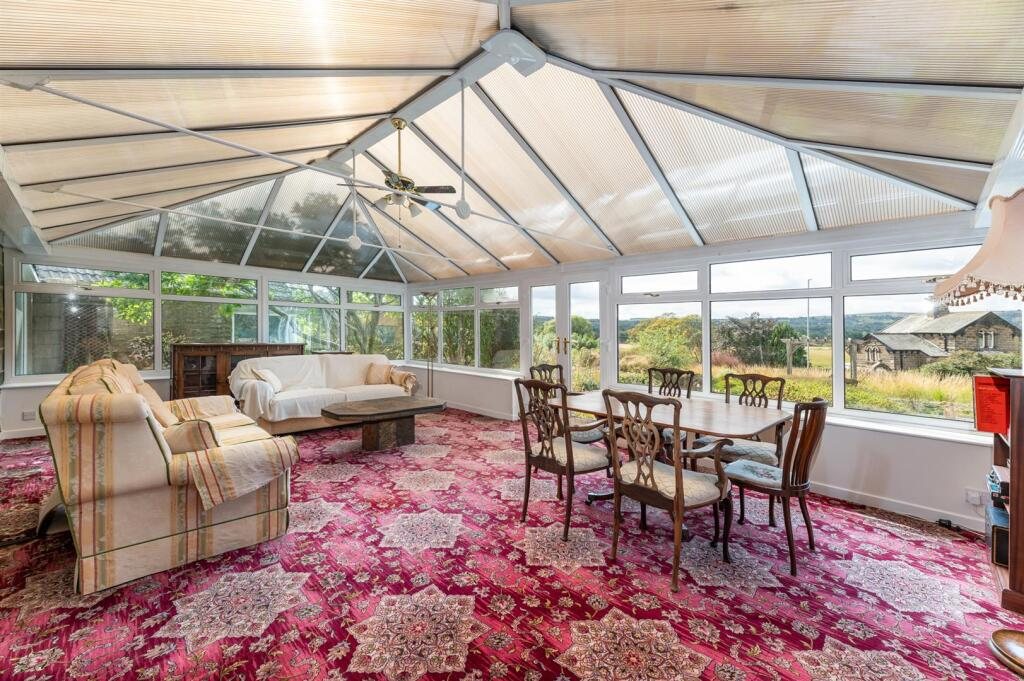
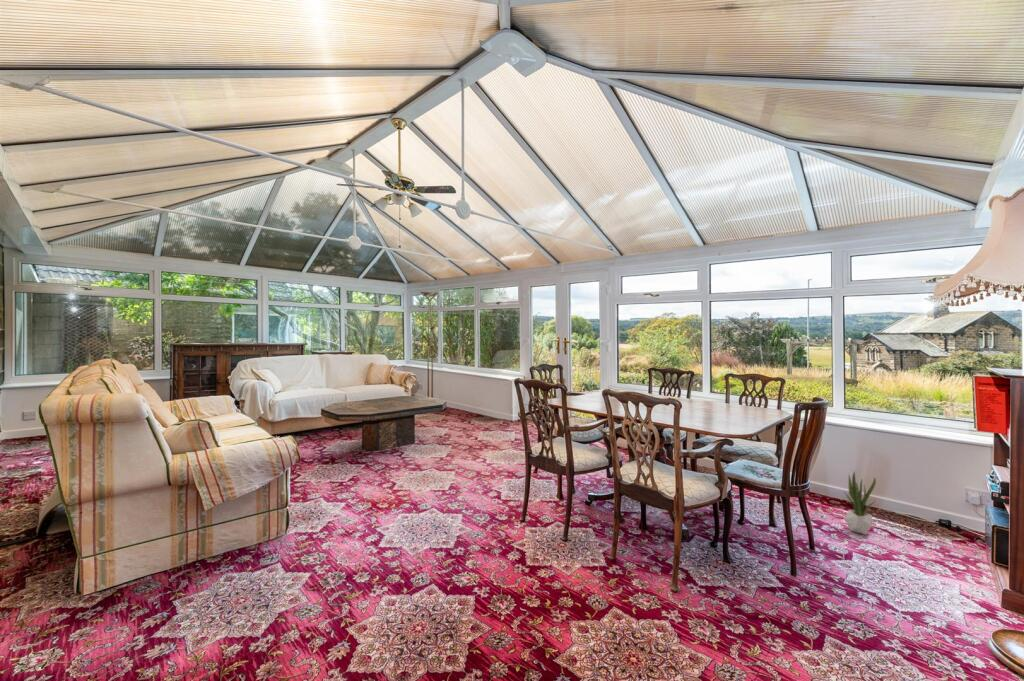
+ potted plant (858, 502)
